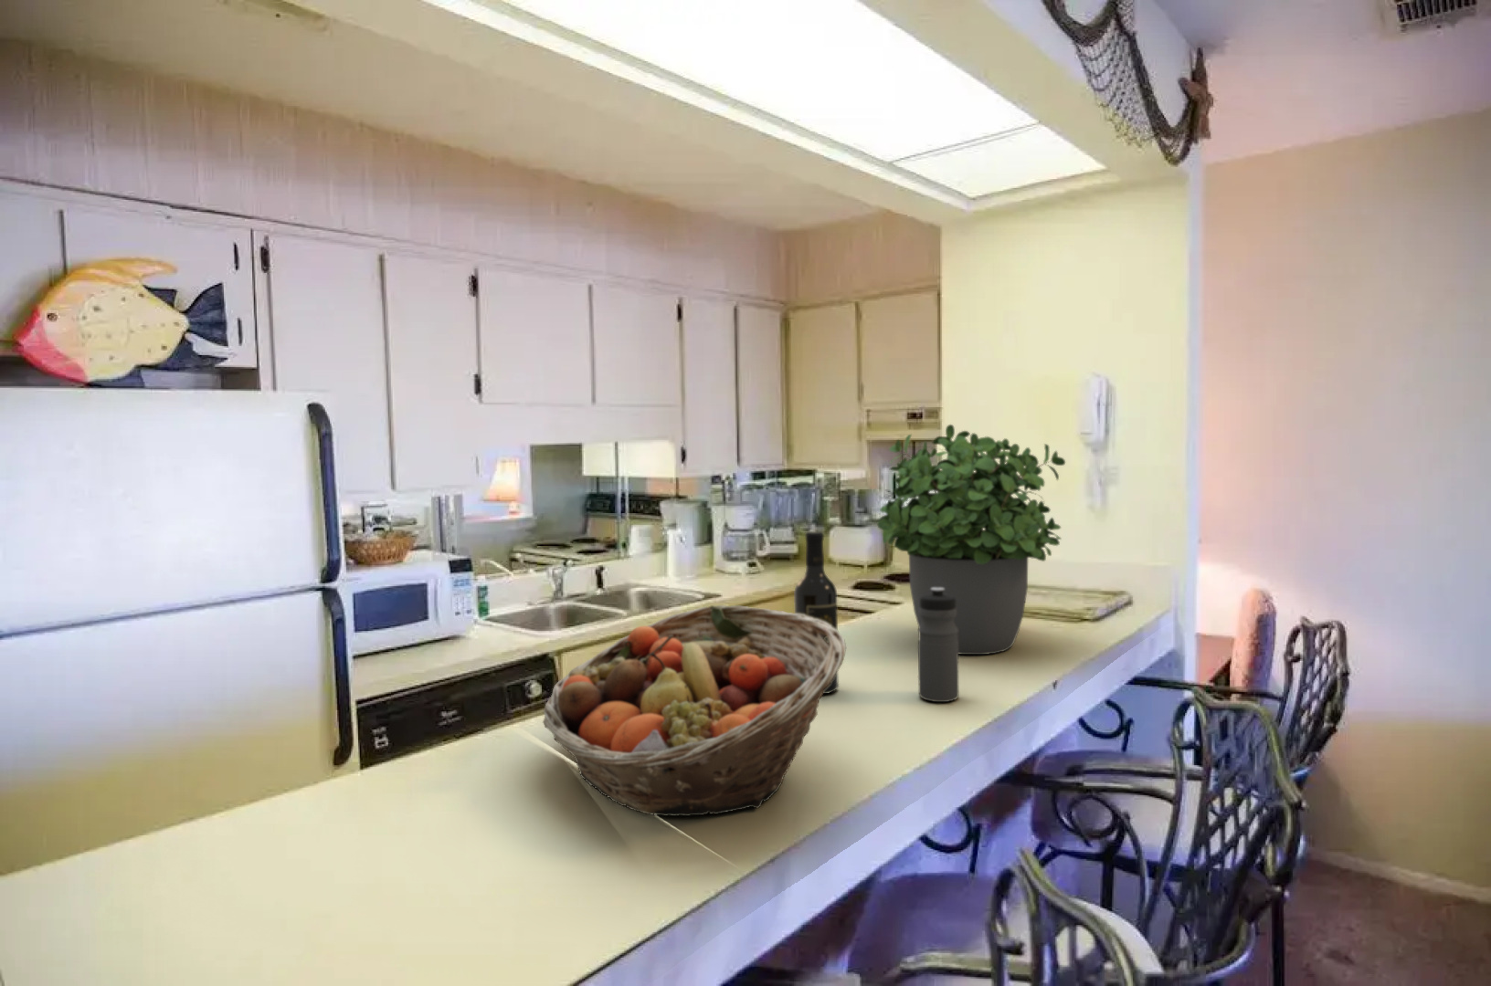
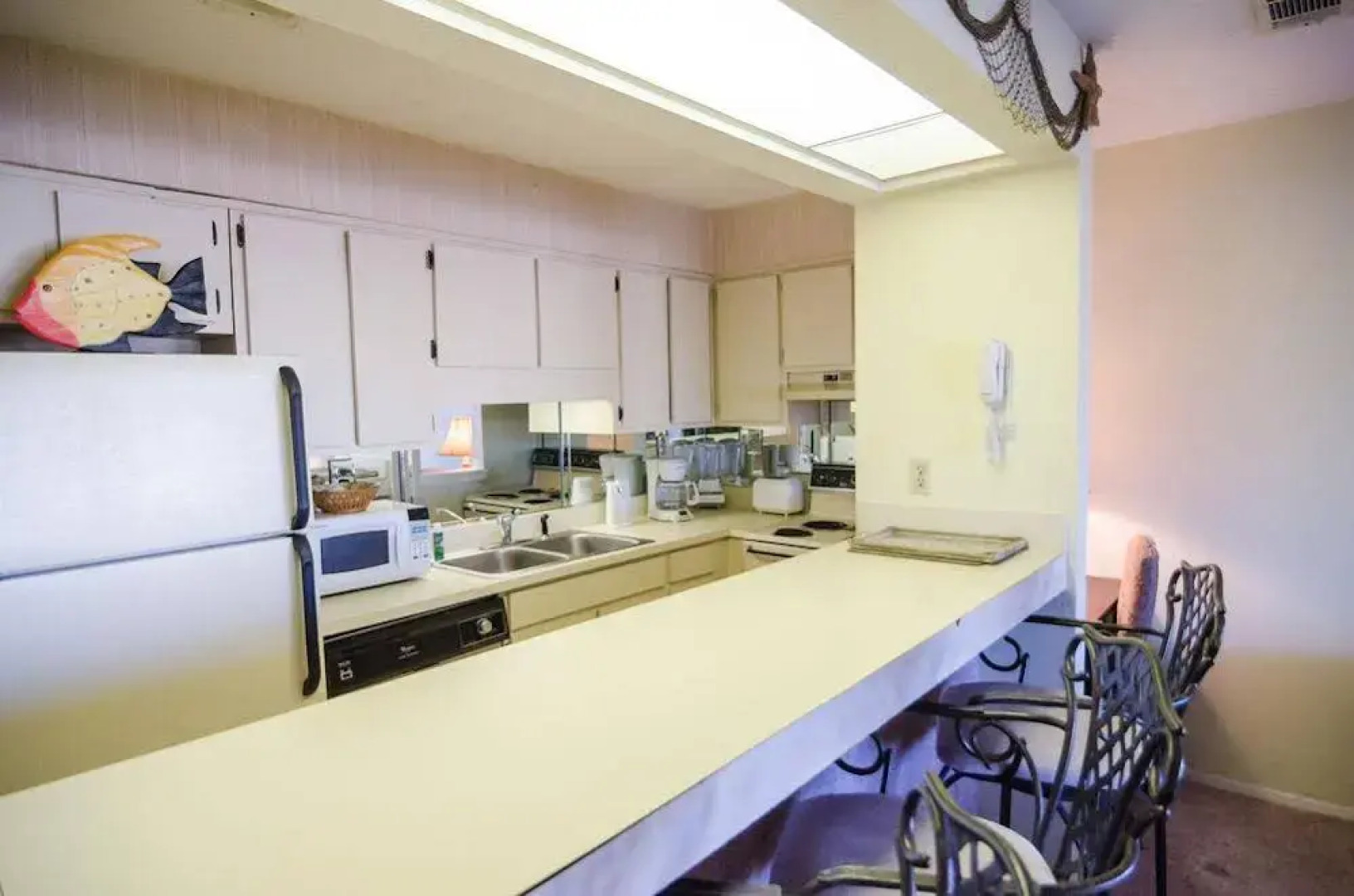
- fruit basket (692, 698)
- potted plant (962, 535)
- water bottle (937, 642)
- wine bottle (815, 611)
